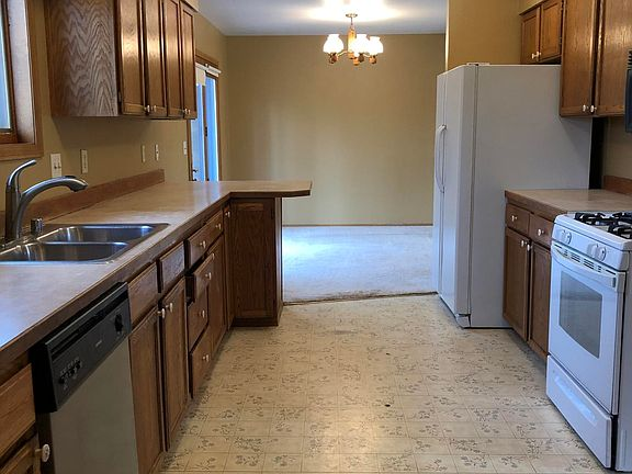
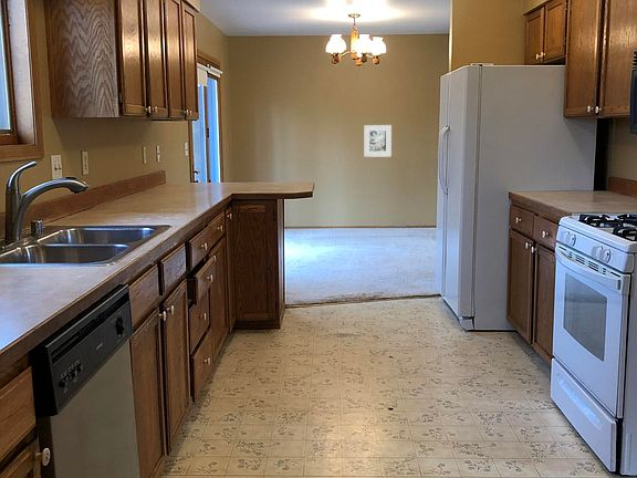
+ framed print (377, 141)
